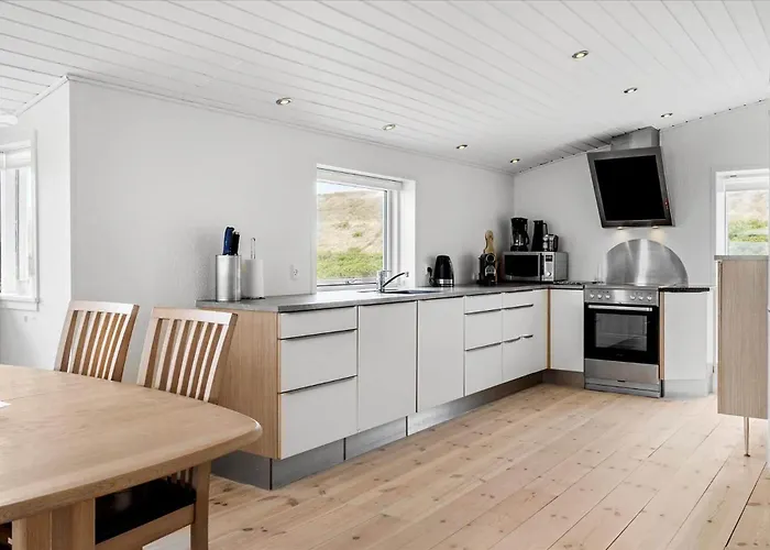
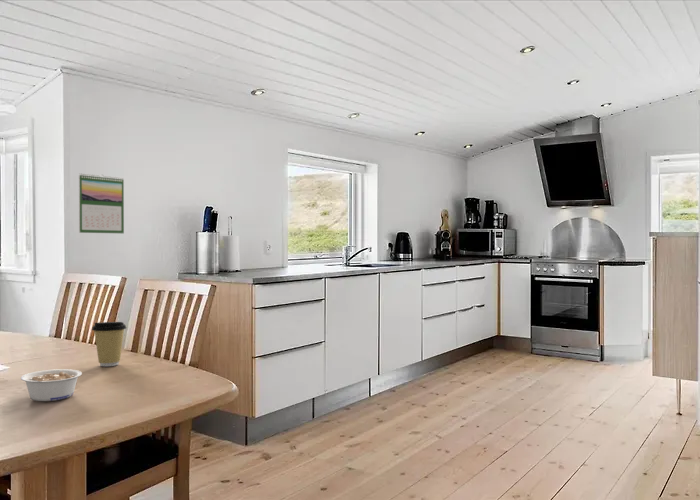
+ calendar (102, 203)
+ legume (52, 384)
+ coffee cup (109, 343)
